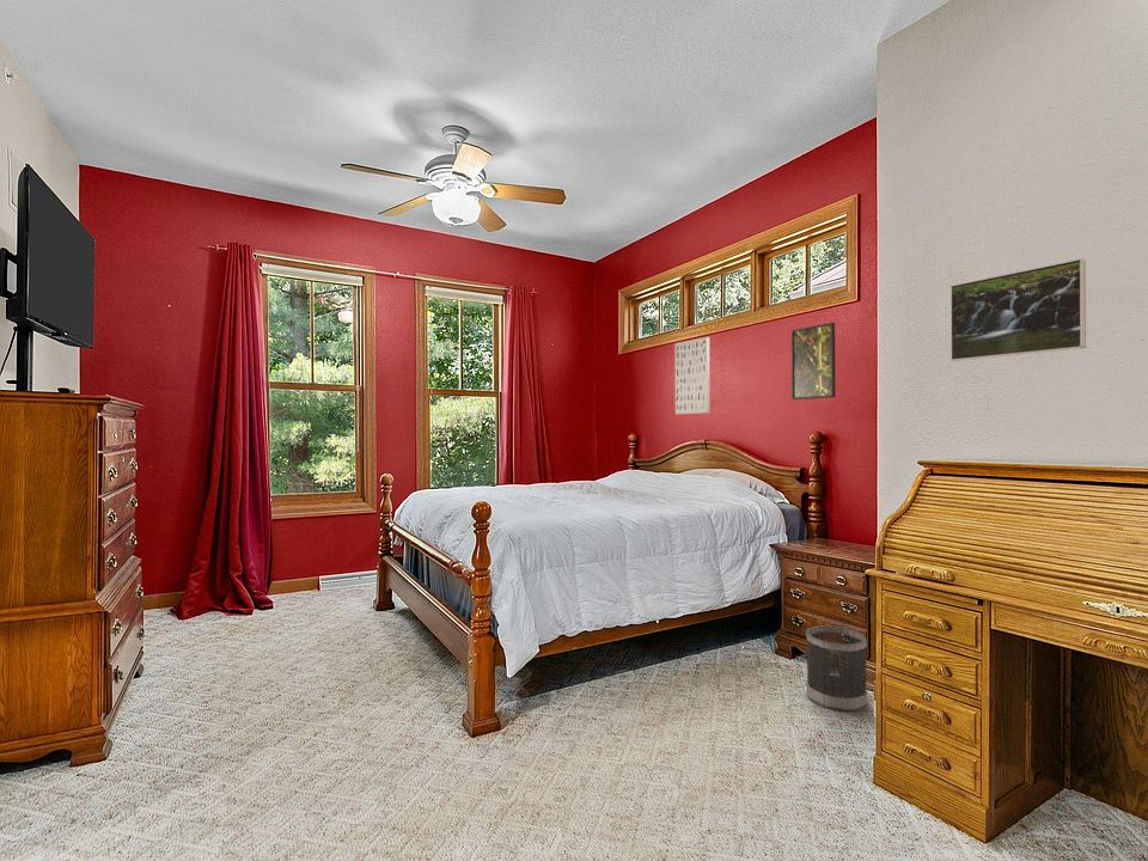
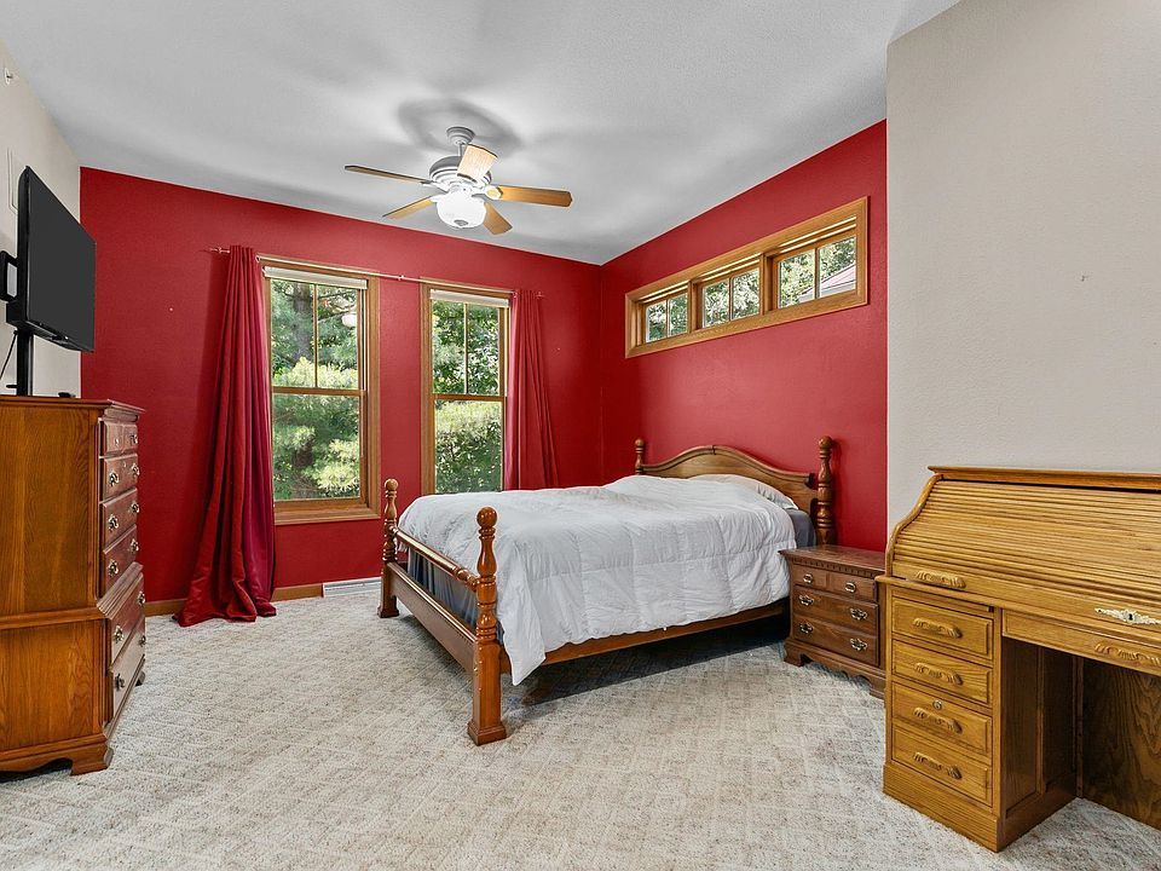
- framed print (1012, 313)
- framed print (812, 362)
- wastebasket (836, 666)
- wall art (691, 377)
